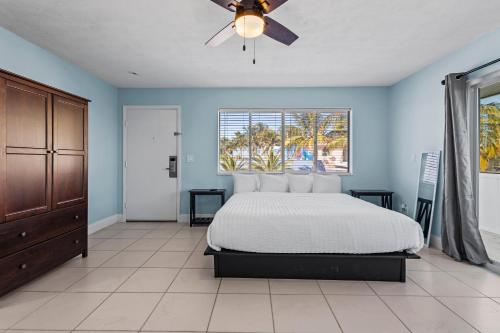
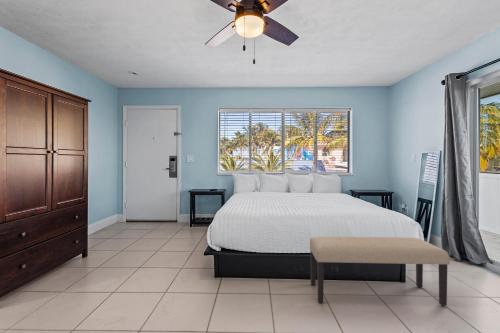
+ bench (372, 262)
